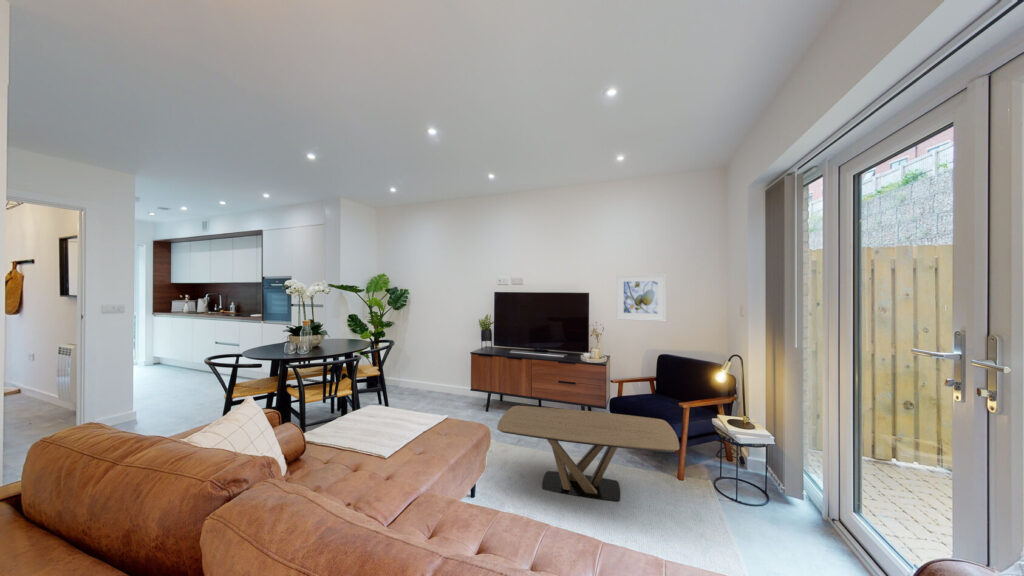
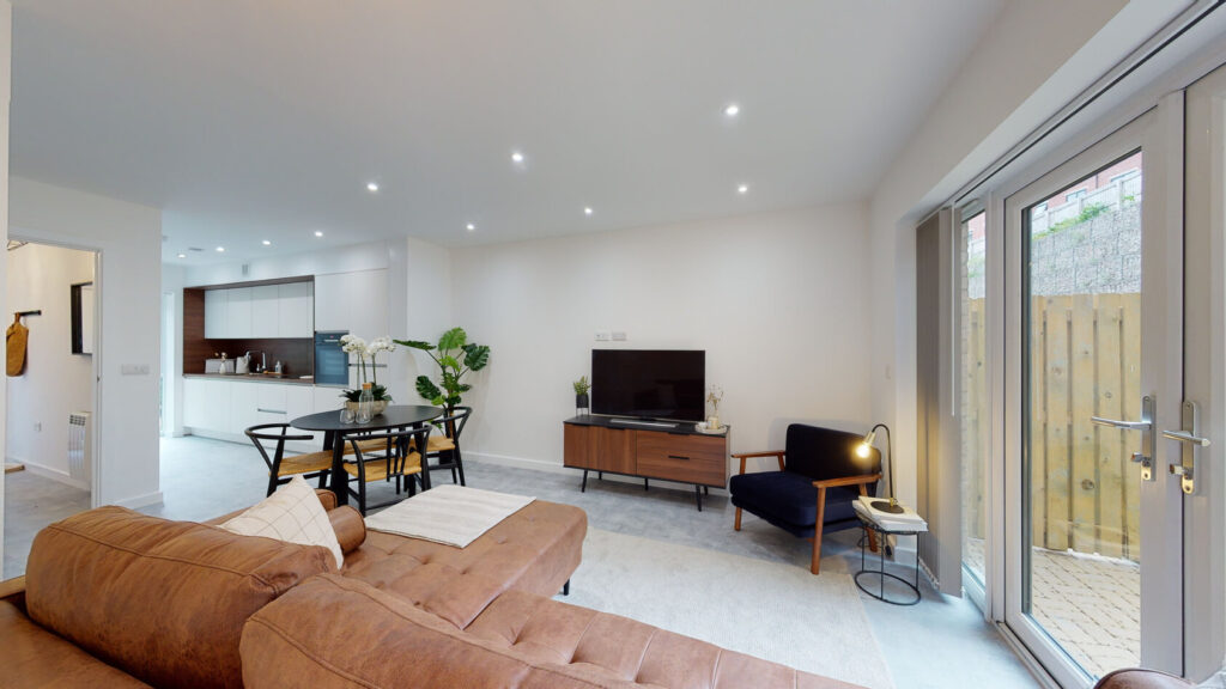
- coffee table (584, 455)
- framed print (640, 297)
